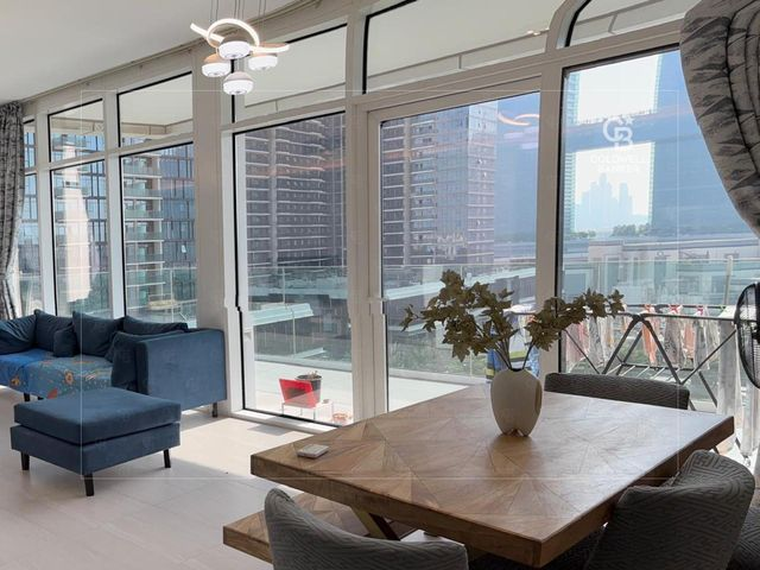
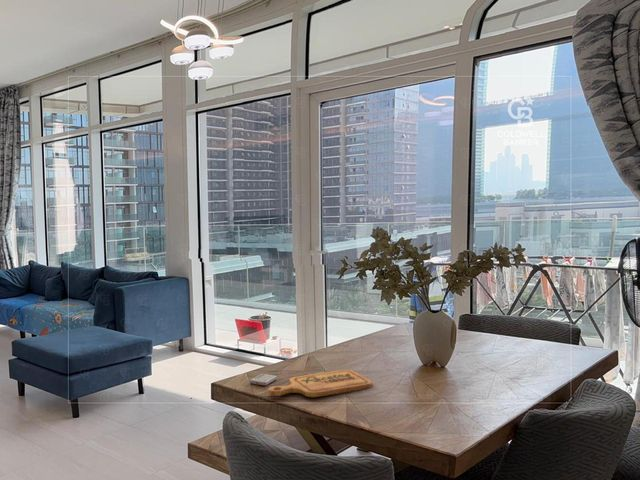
+ cutting board (317, 384)
